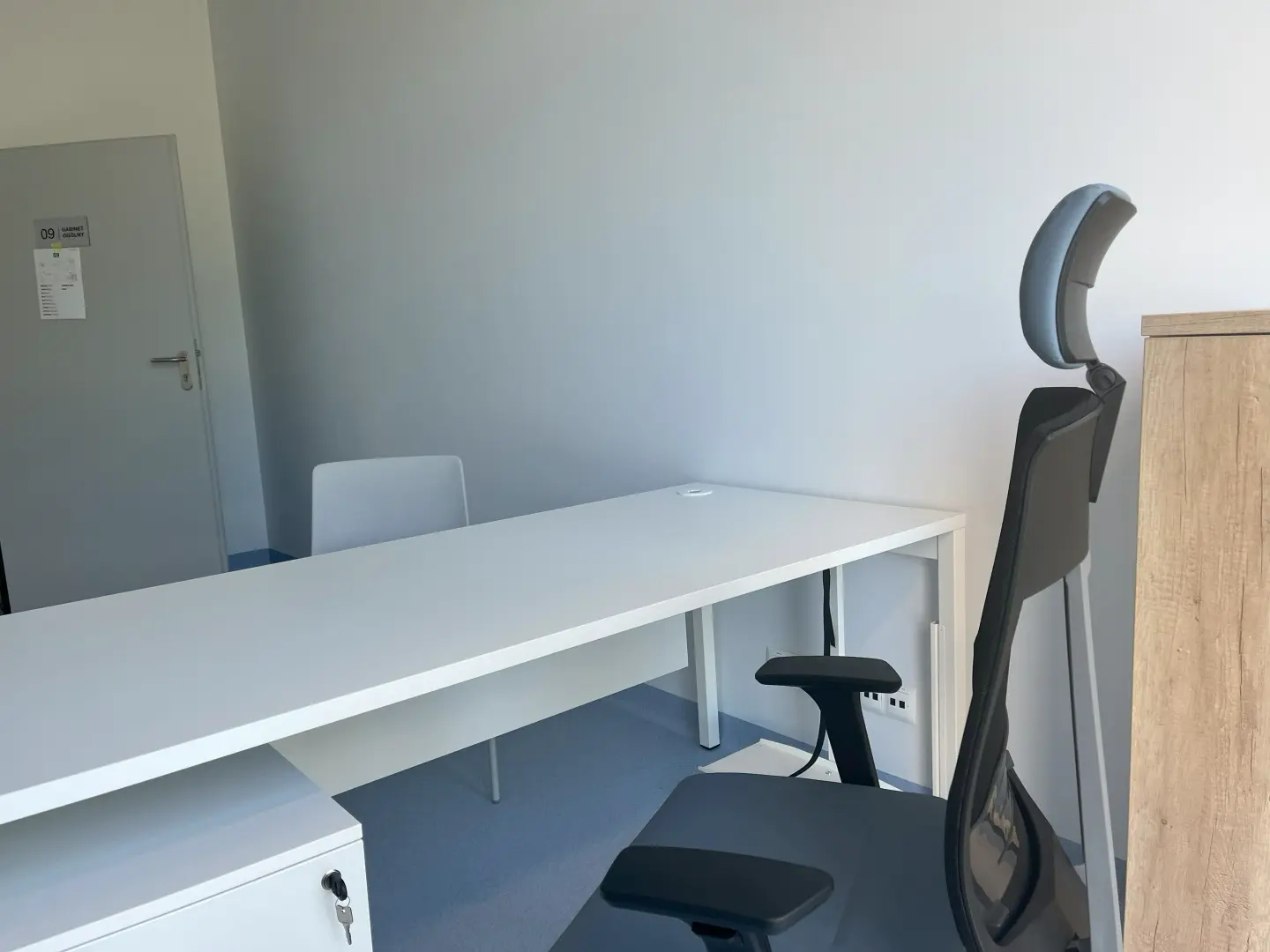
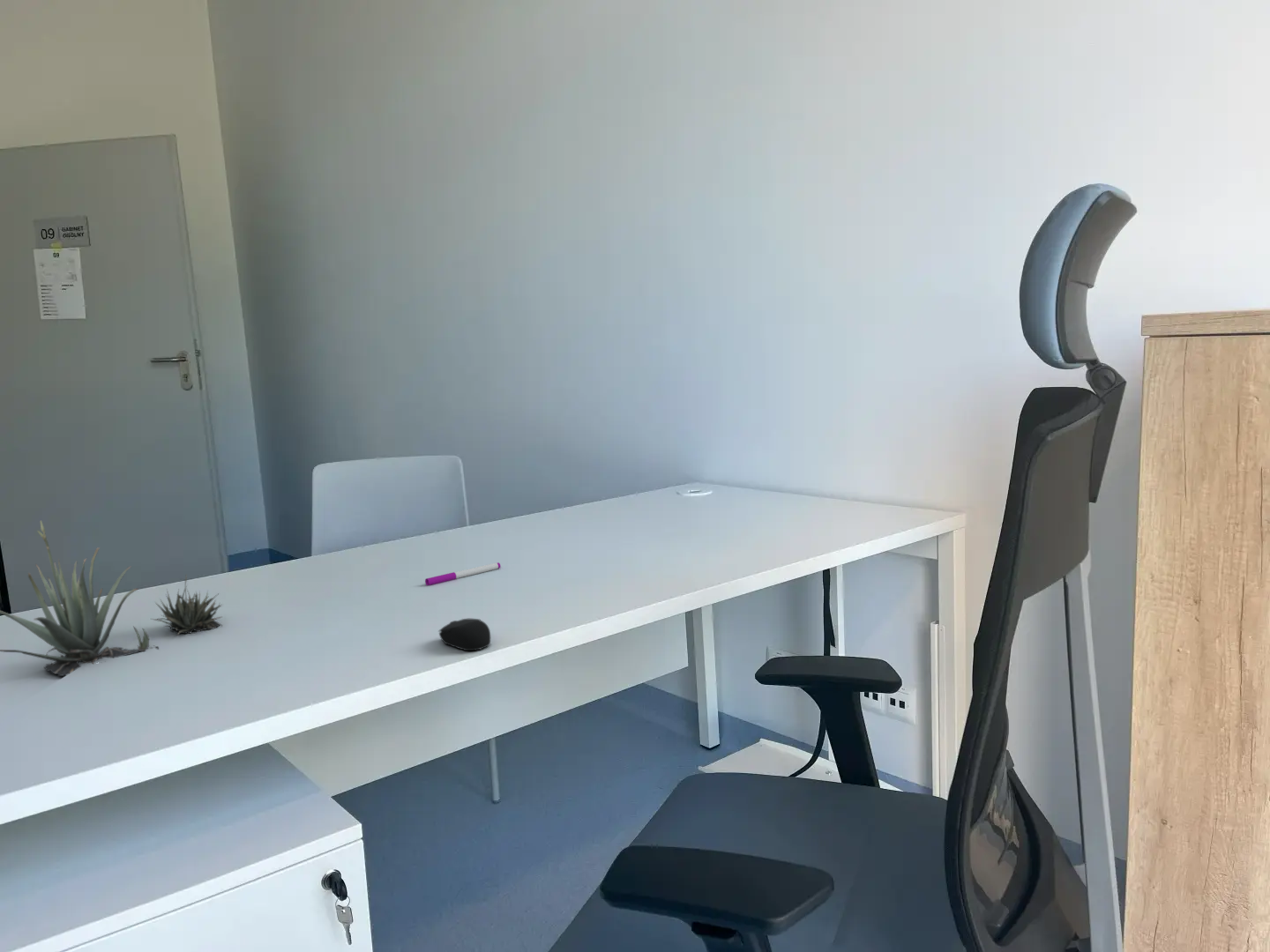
+ computer mouse (464, 630)
+ succulent plant (114, 584)
+ pen (464, 573)
